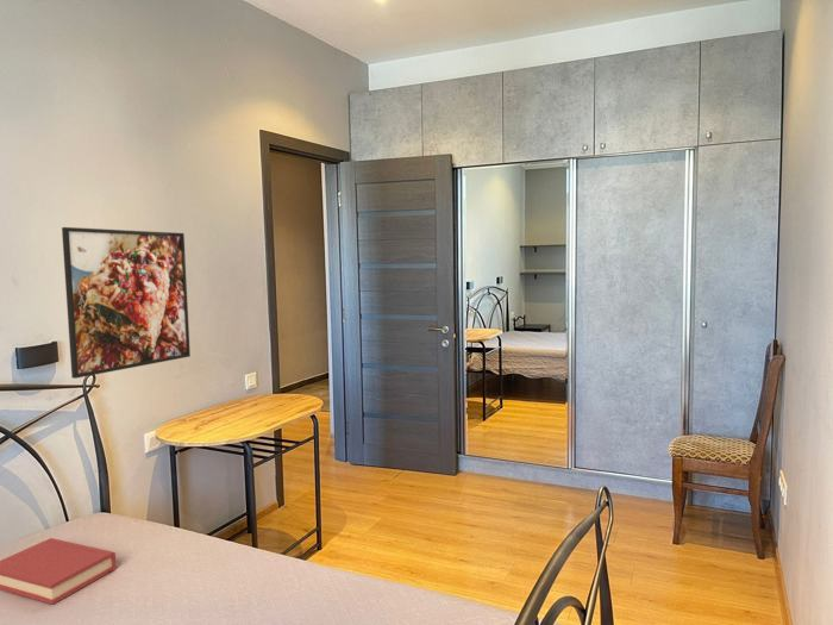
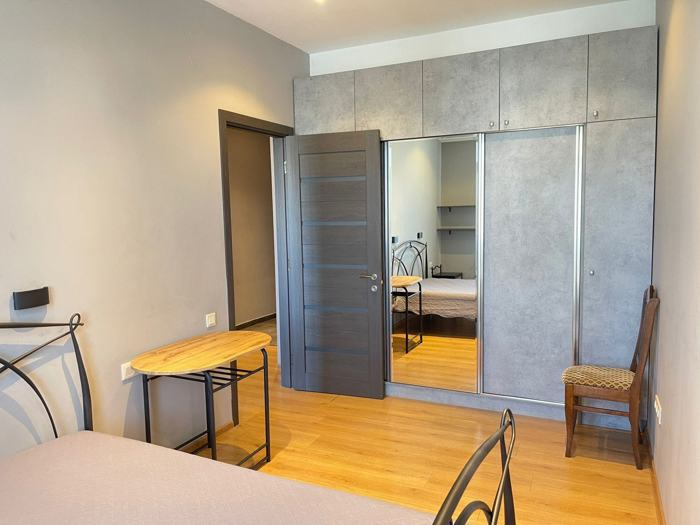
- hardback book (52, 568)
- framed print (132, 299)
